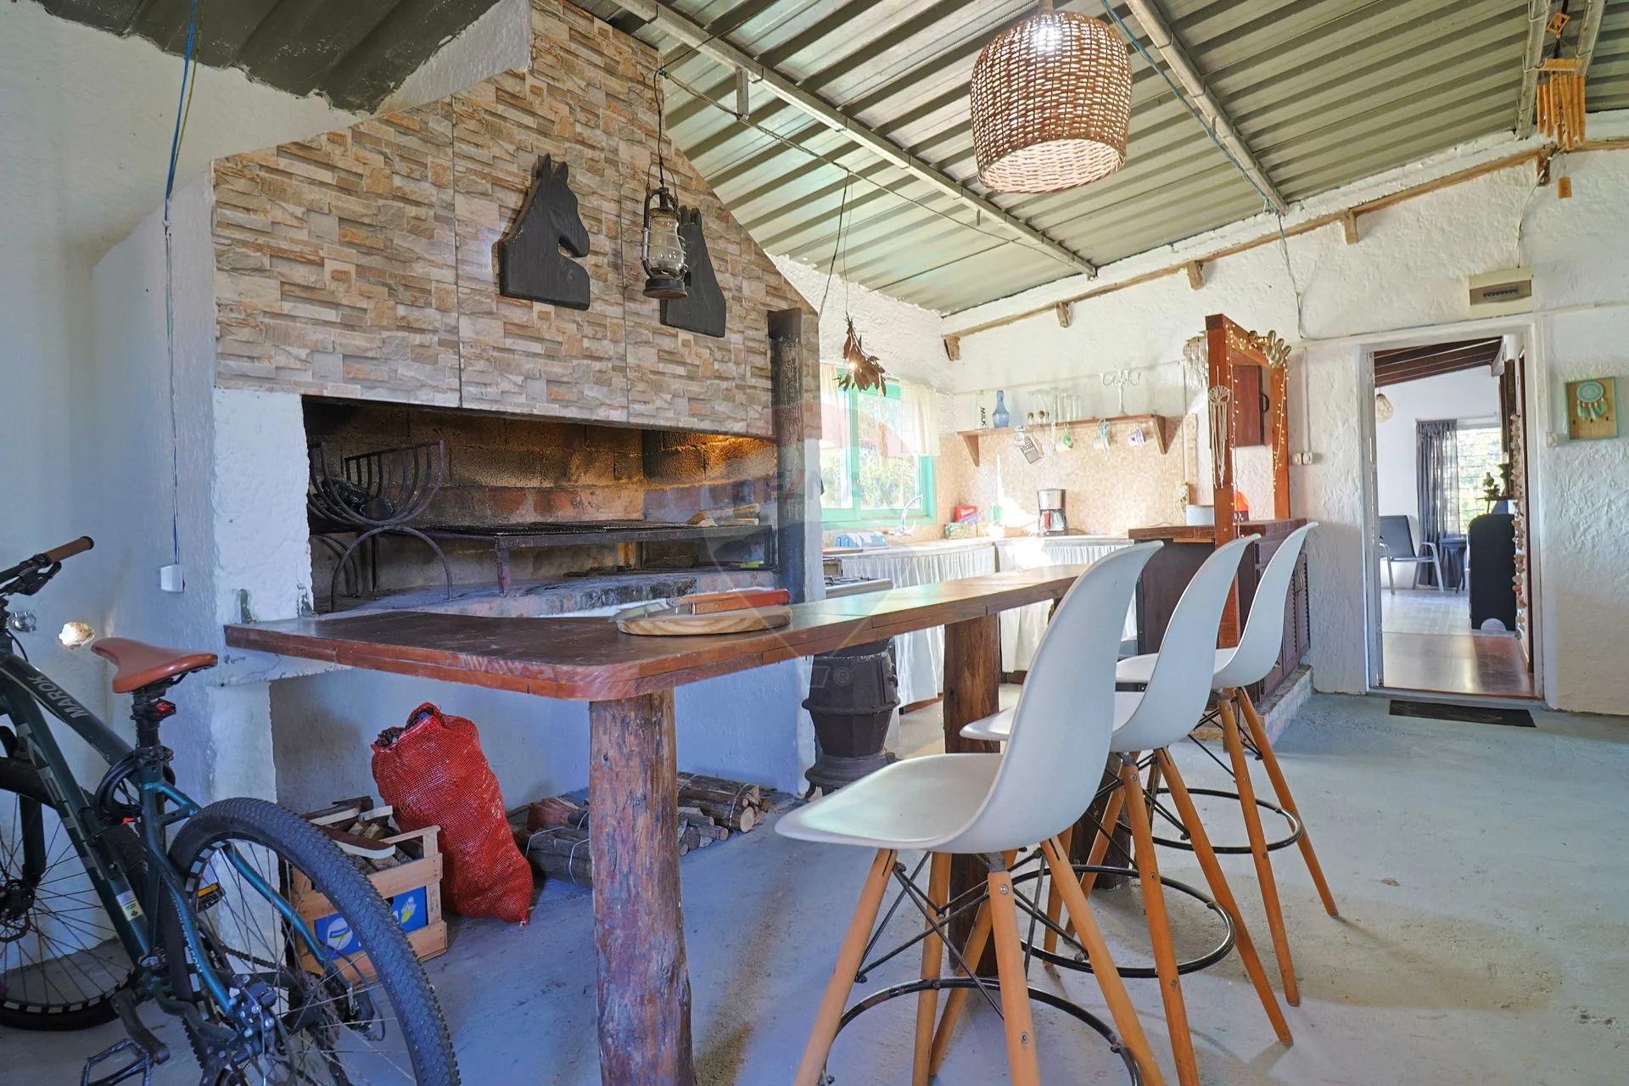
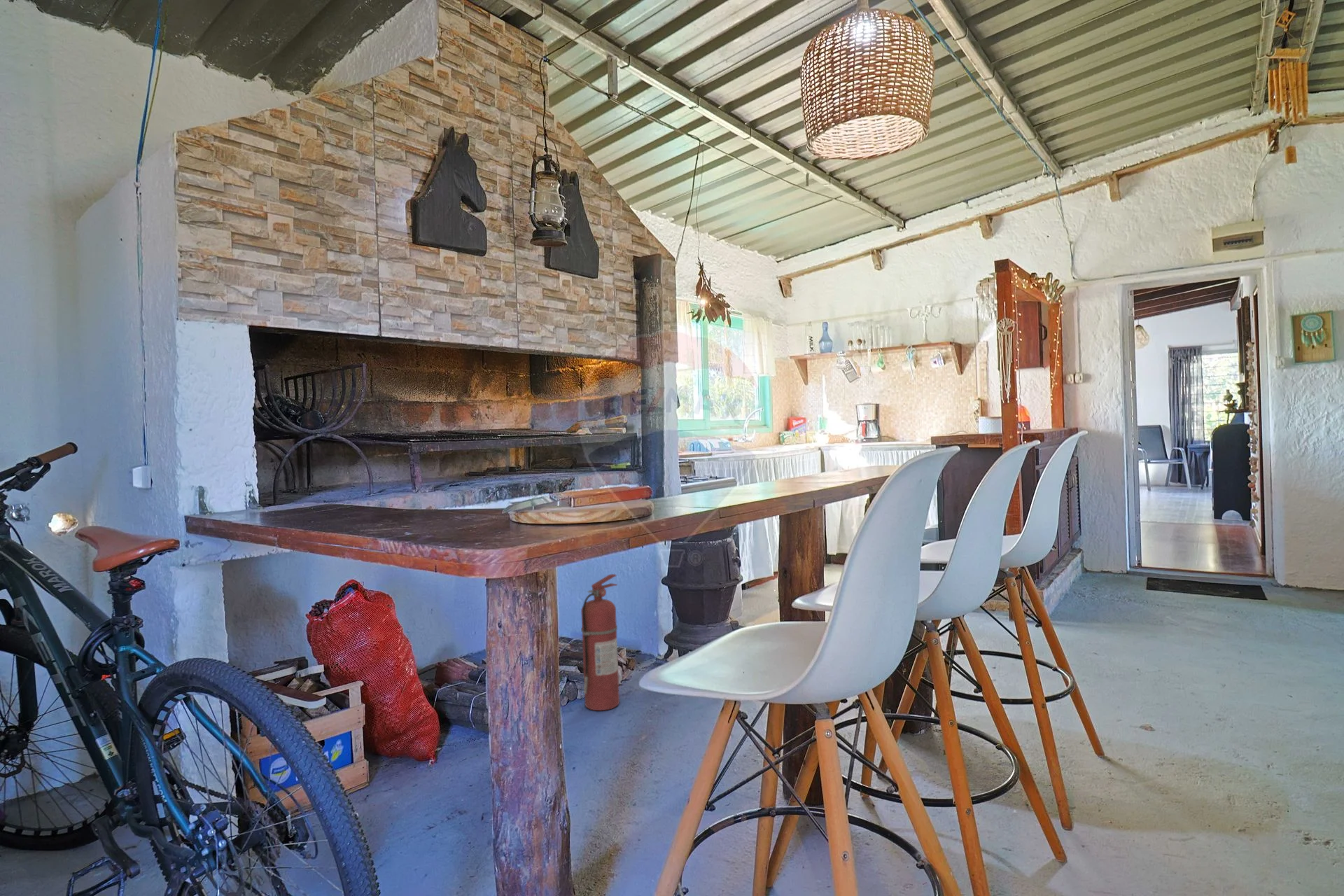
+ fire extinguisher (600, 641)
